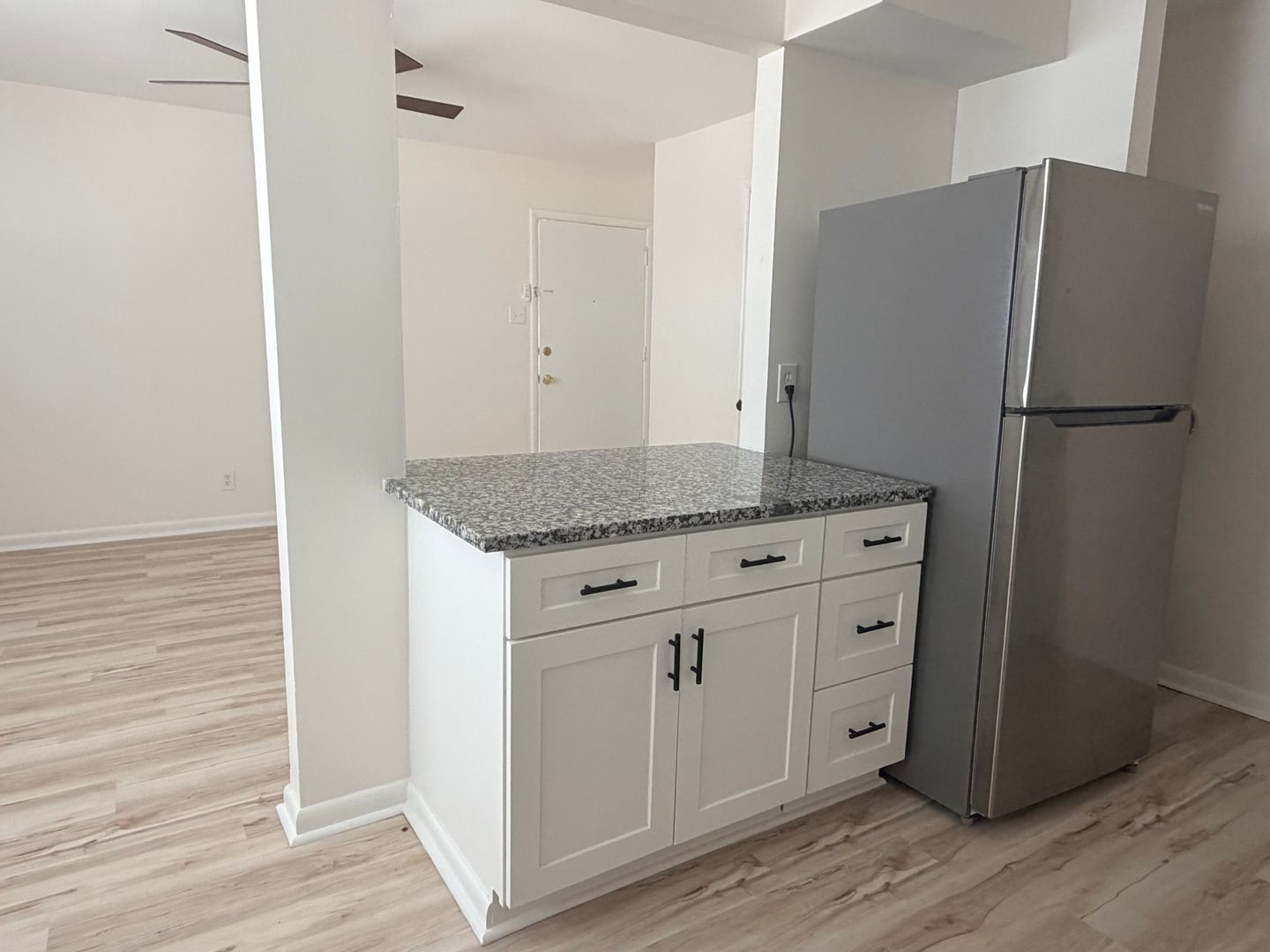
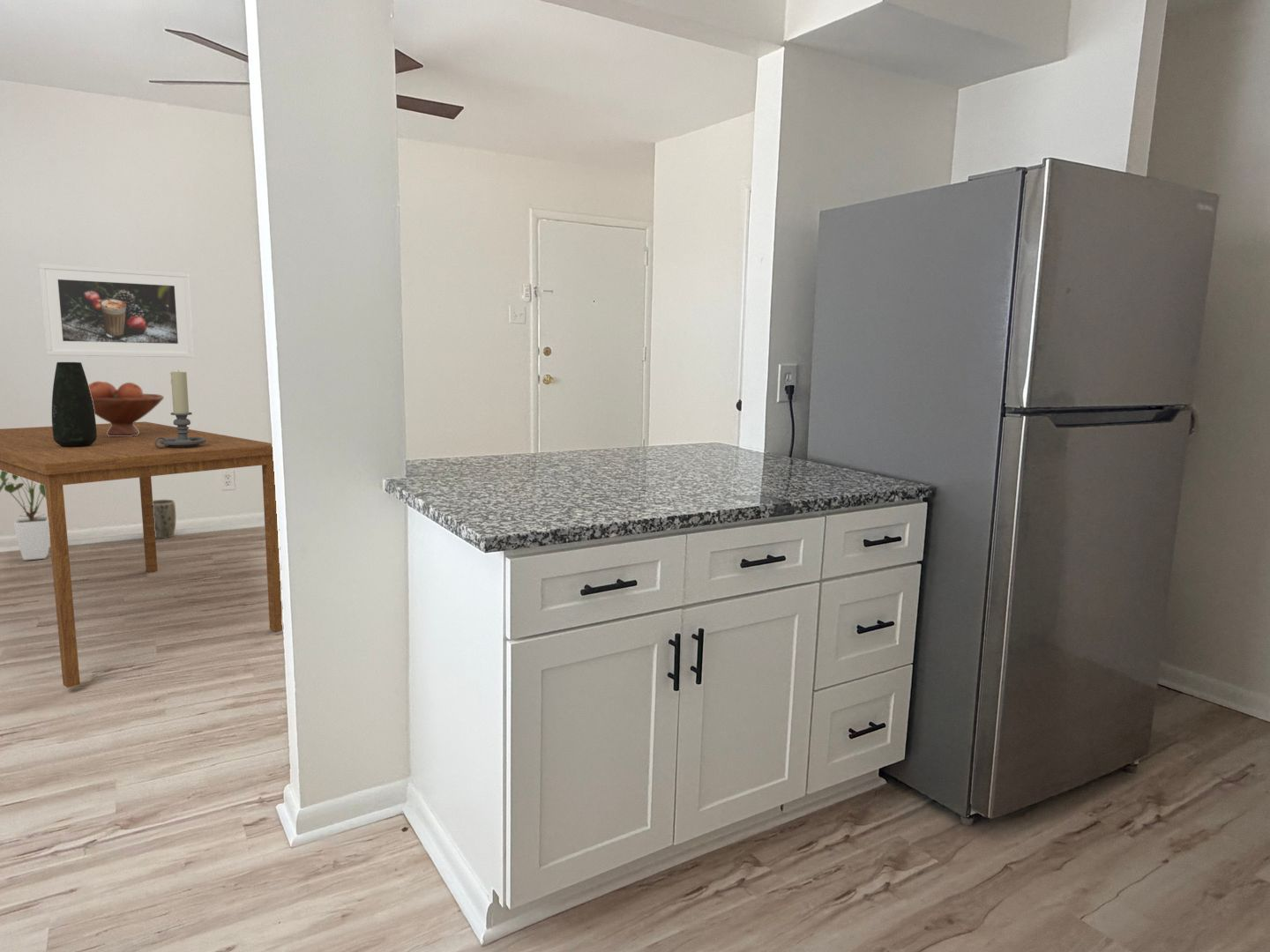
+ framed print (120, 312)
+ dining table (143, 530)
+ house plant (38, 507)
+ candle holder (176, 408)
+ vase (72, 404)
+ plant pot (161, 519)
+ fruit bowl (121, 407)
